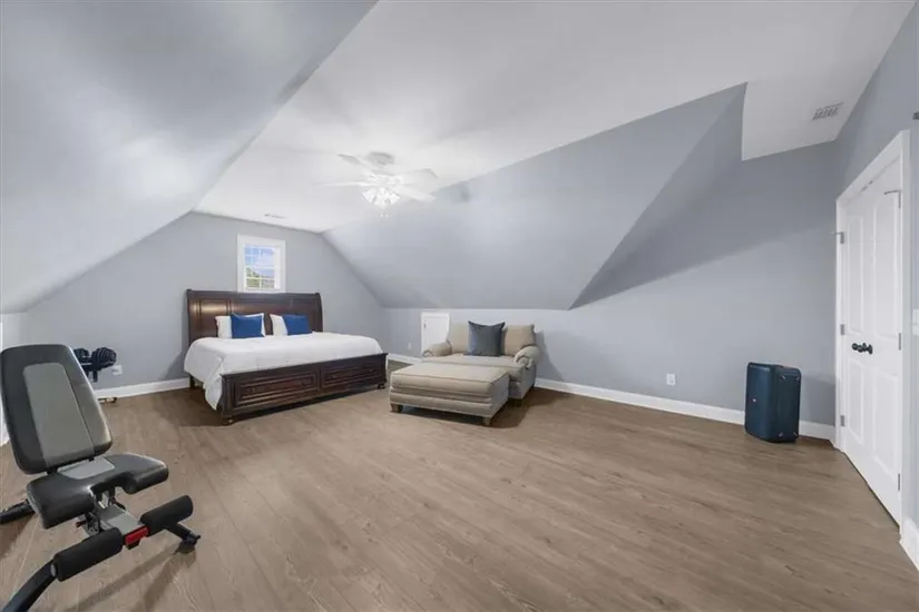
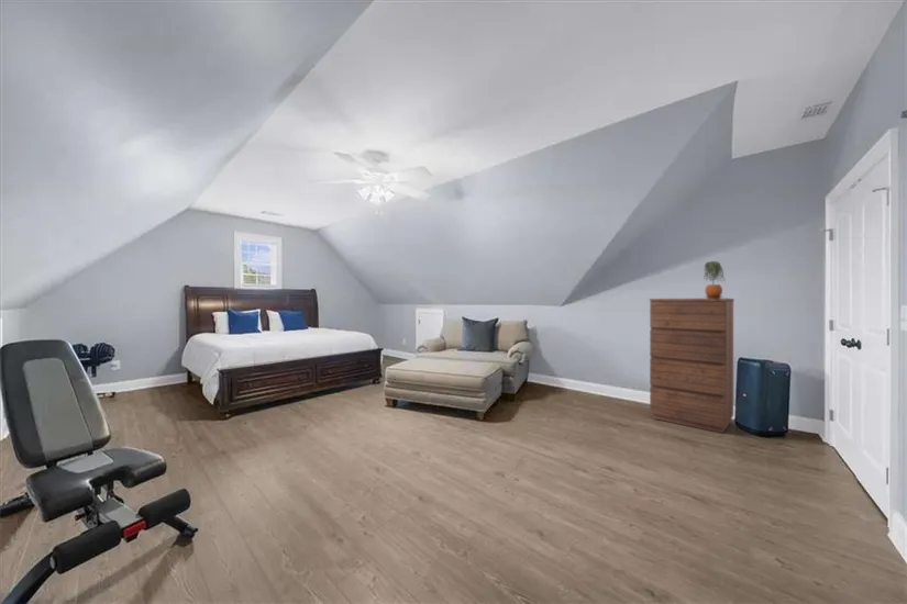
+ potted plant (715, 280)
+ dresser (690, 358)
